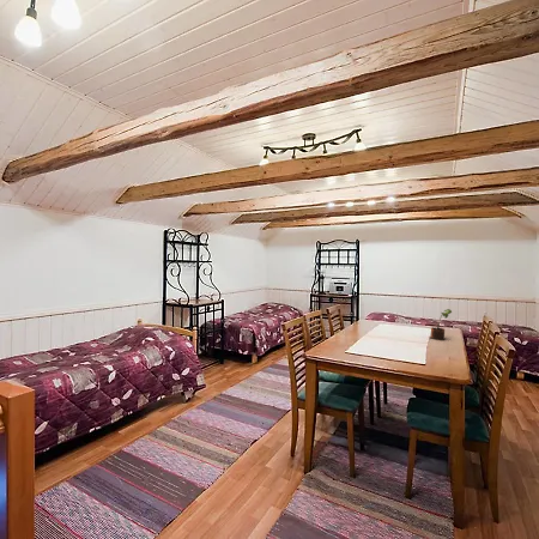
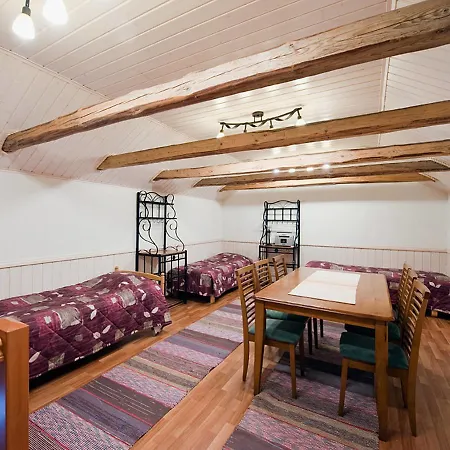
- potted plant (438, 322)
